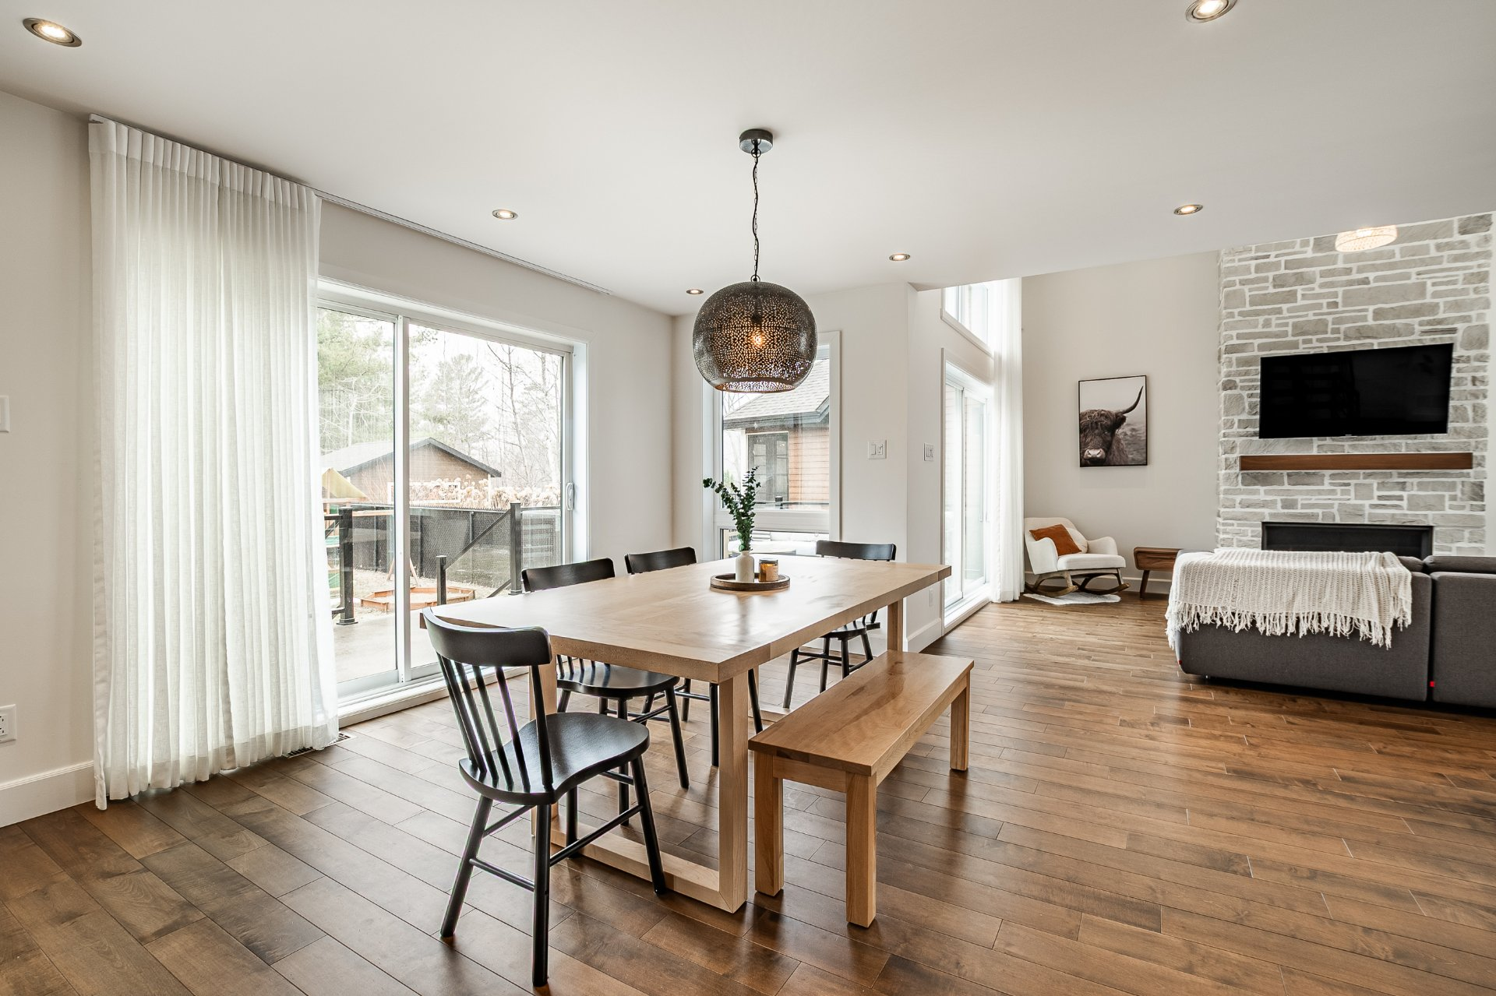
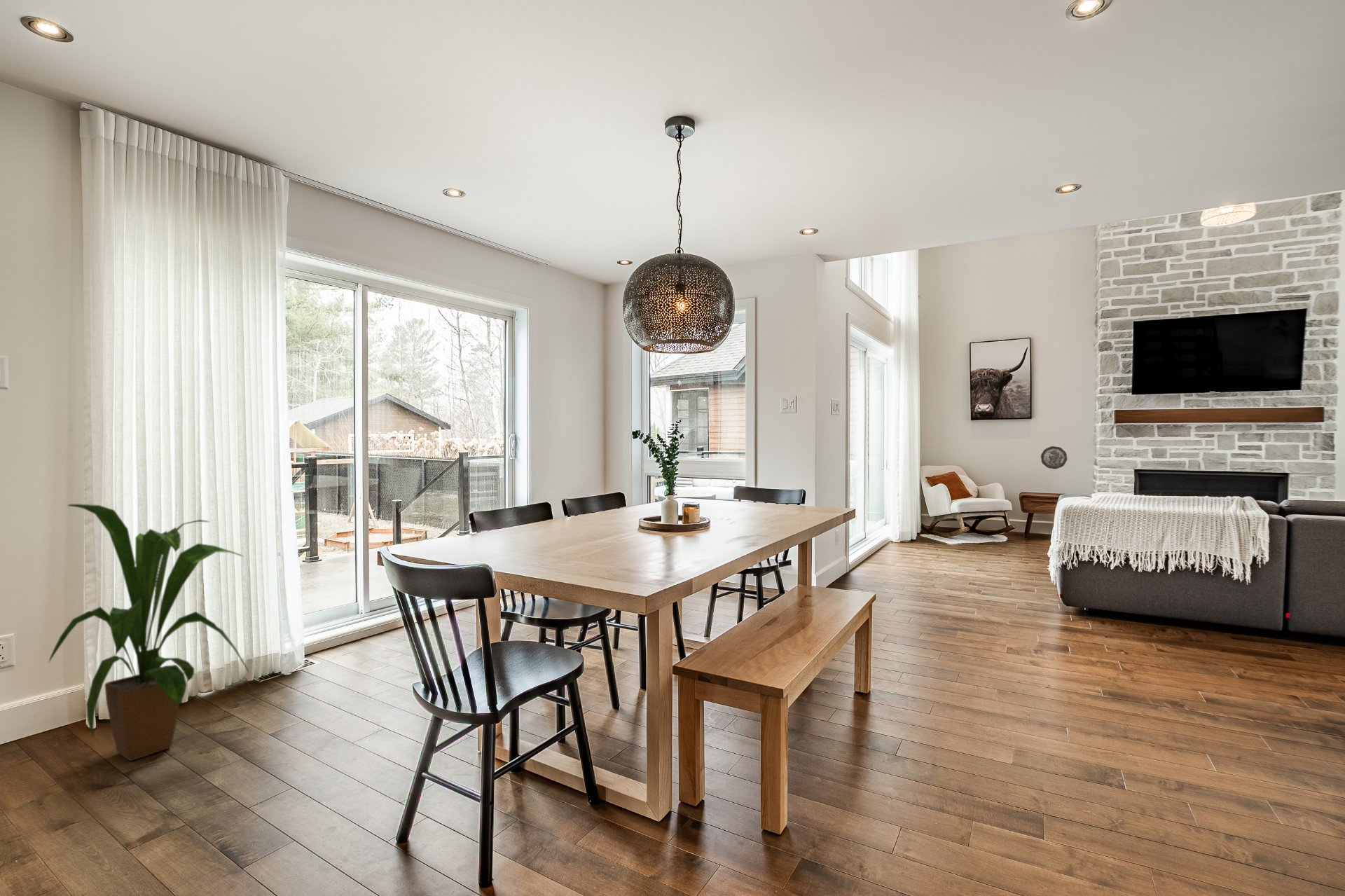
+ decorative plate (1054, 457)
+ house plant (166, 618)
